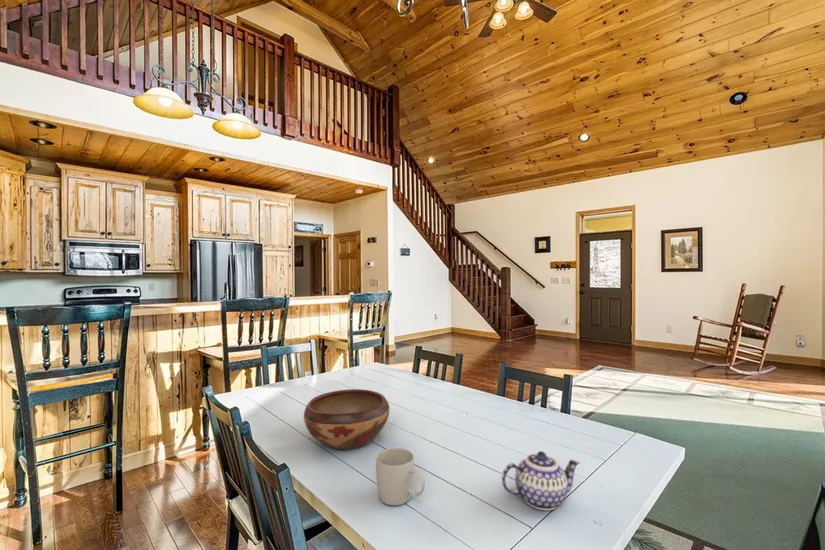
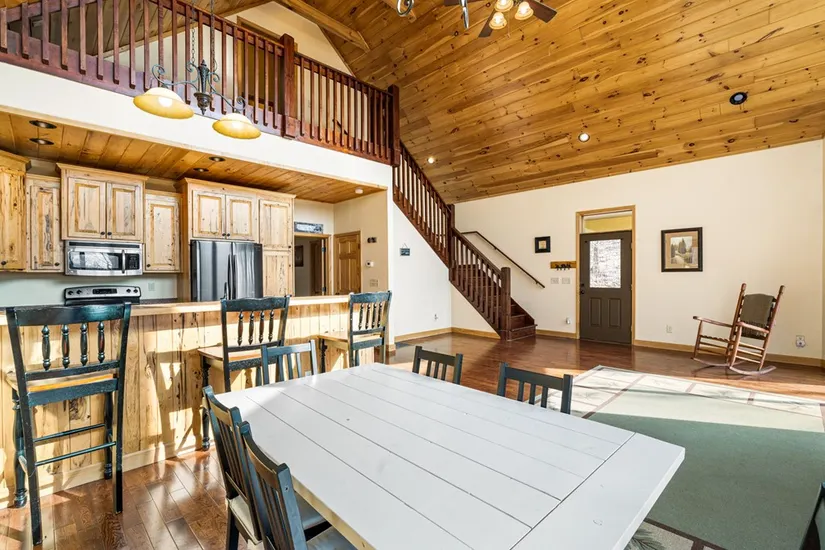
- mug (401, 478)
- decorative bowl (347, 420)
- teapot (541, 476)
